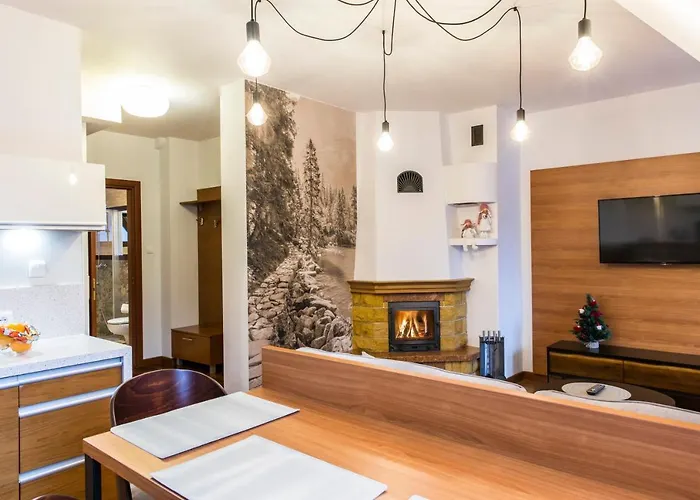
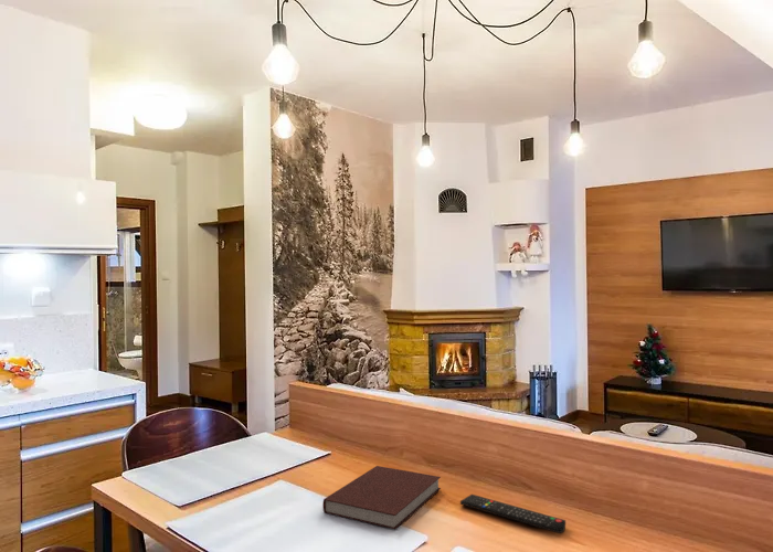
+ notebook (384, 493)
+ remote control (511, 513)
